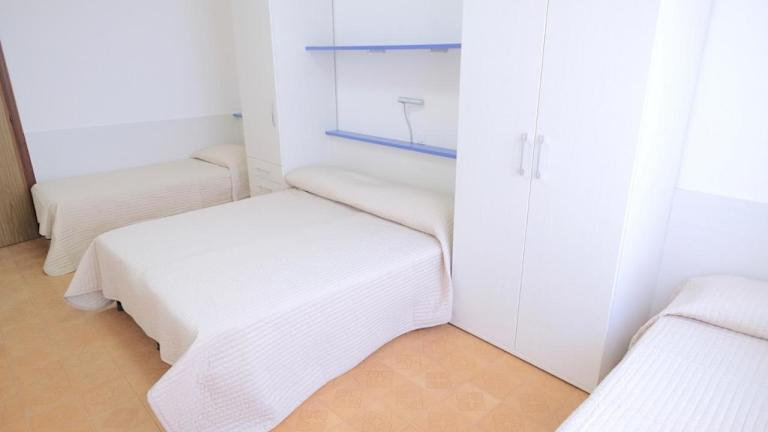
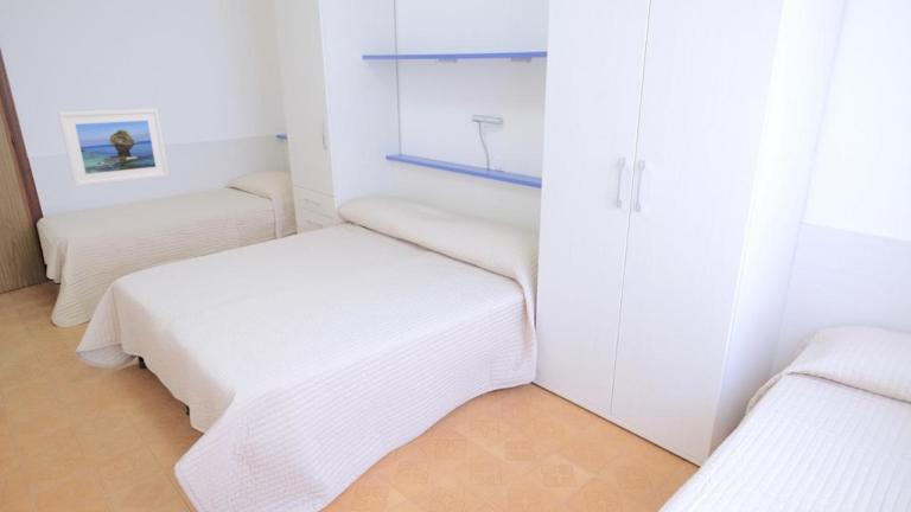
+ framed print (116, 146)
